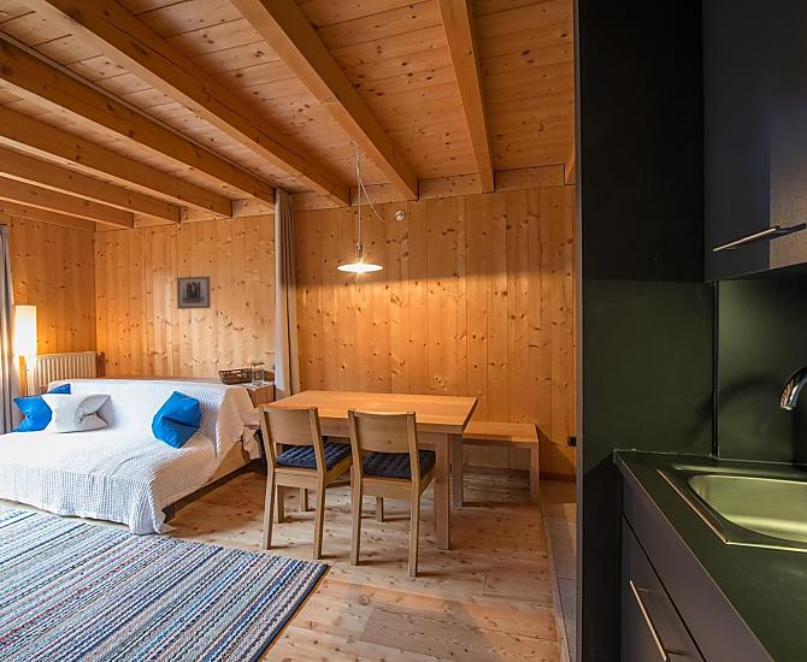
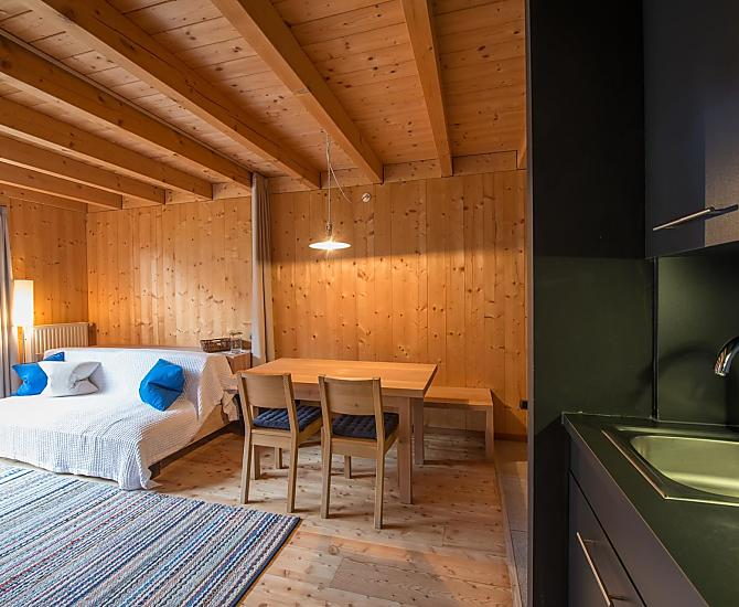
- wall art (193, 292)
